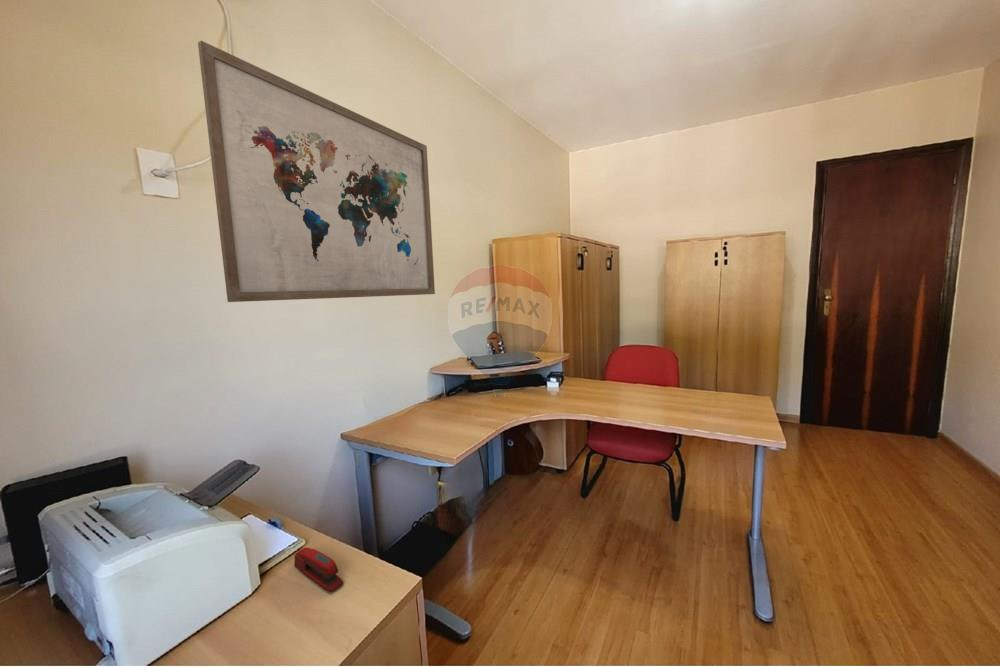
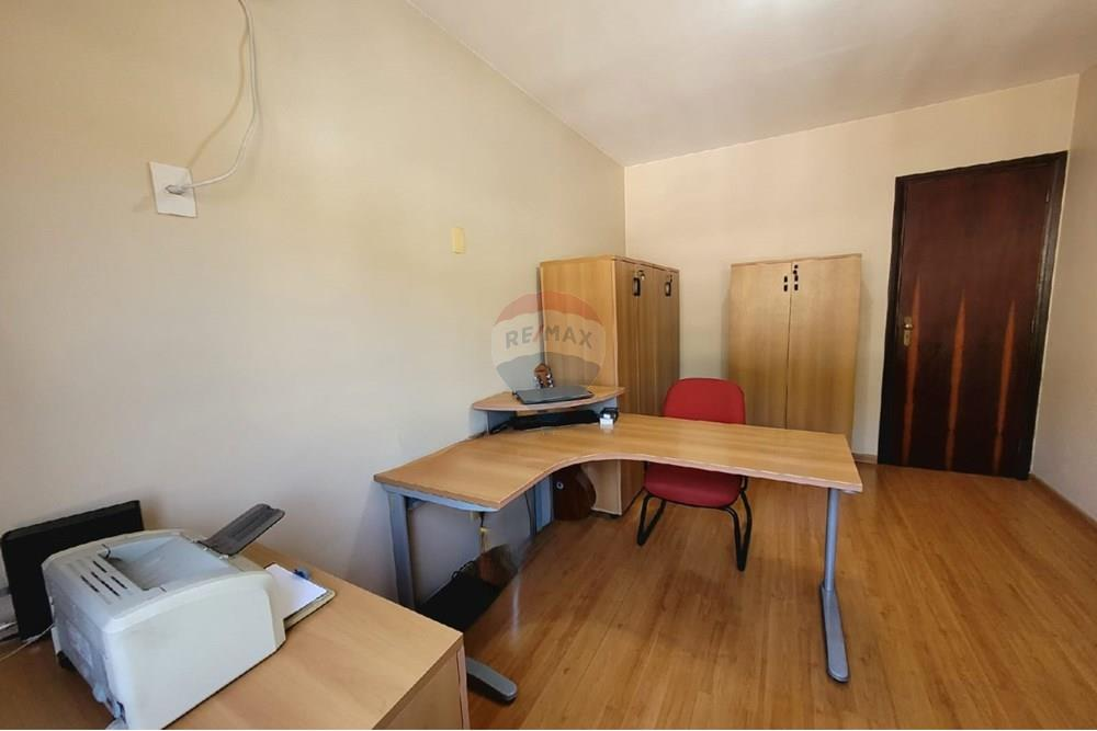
- stapler (316, 563)
- wall art (351, 205)
